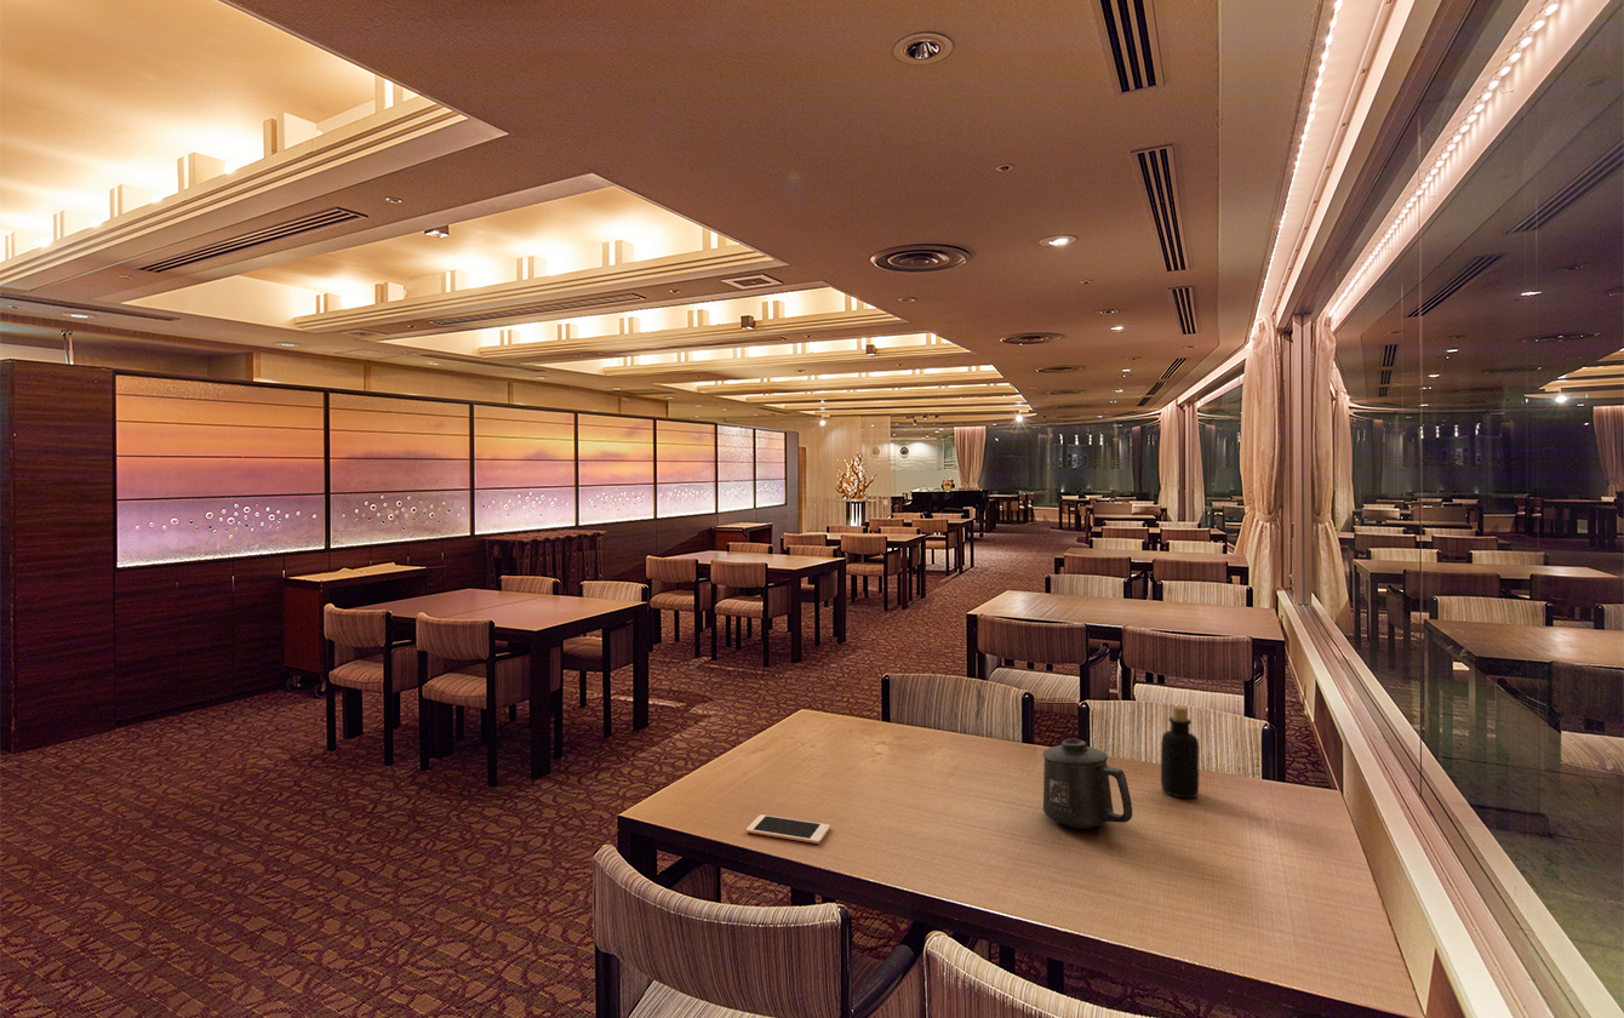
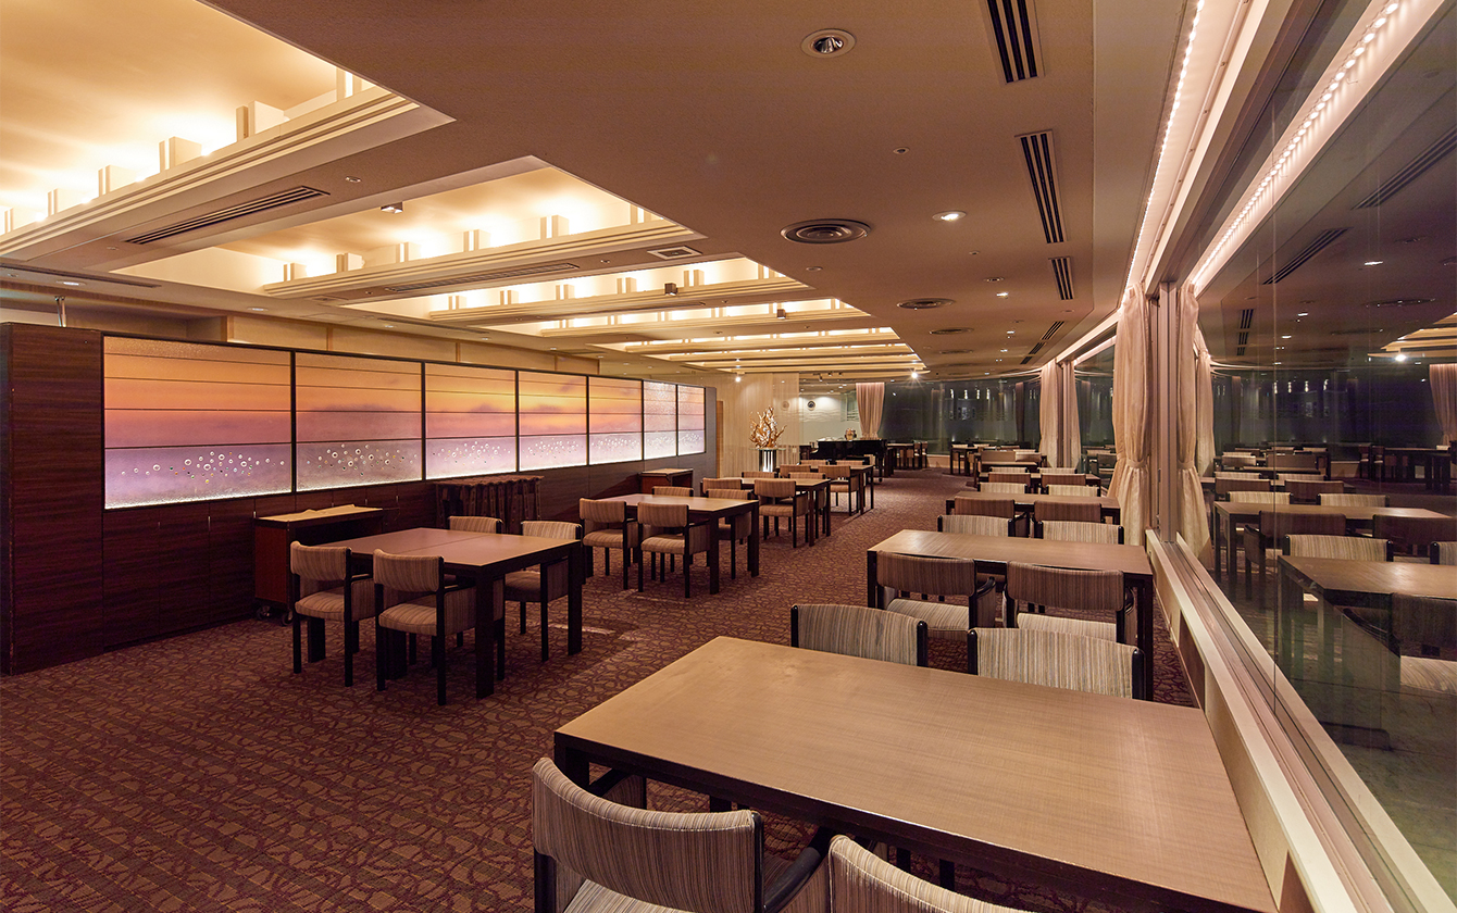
- mug (1086, 783)
- bottle (1179, 749)
- cell phone (788, 828)
